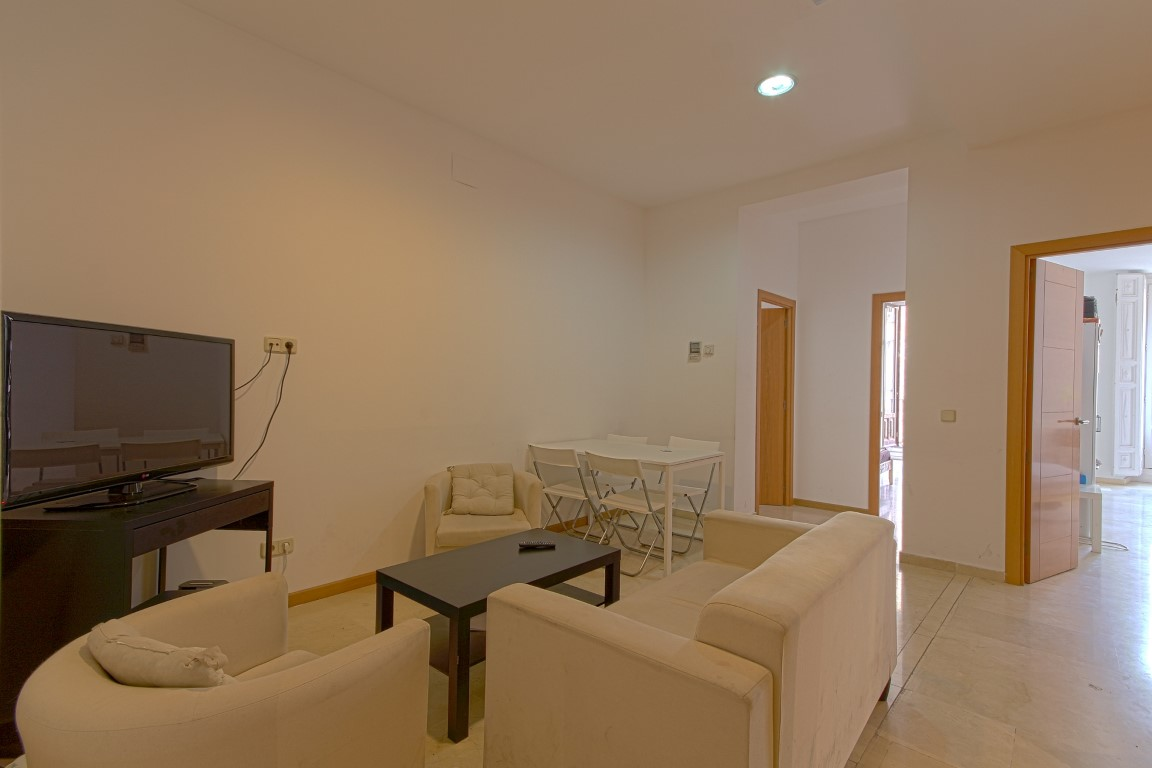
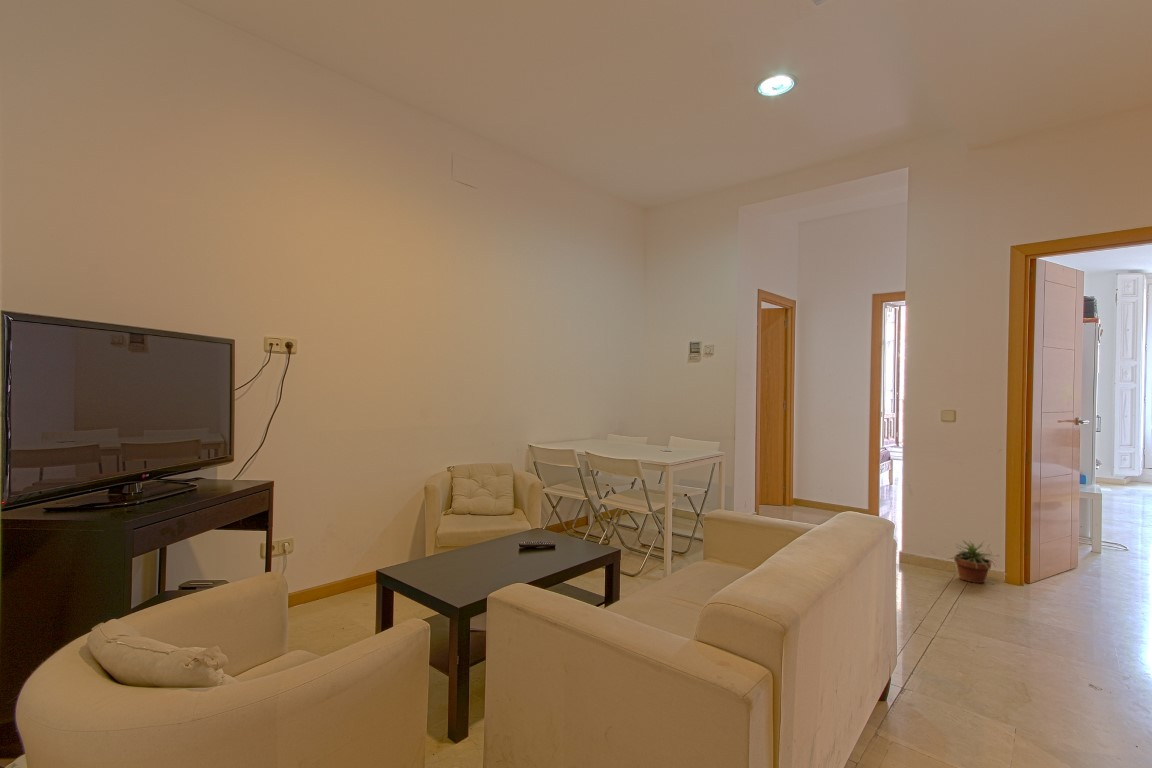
+ potted plant (973, 560)
